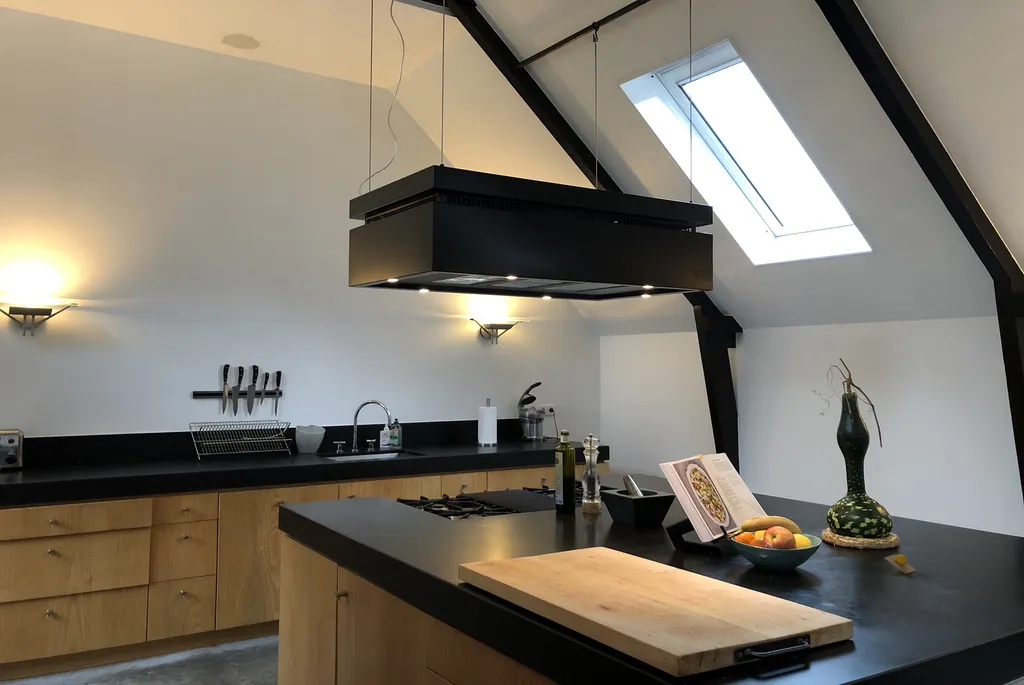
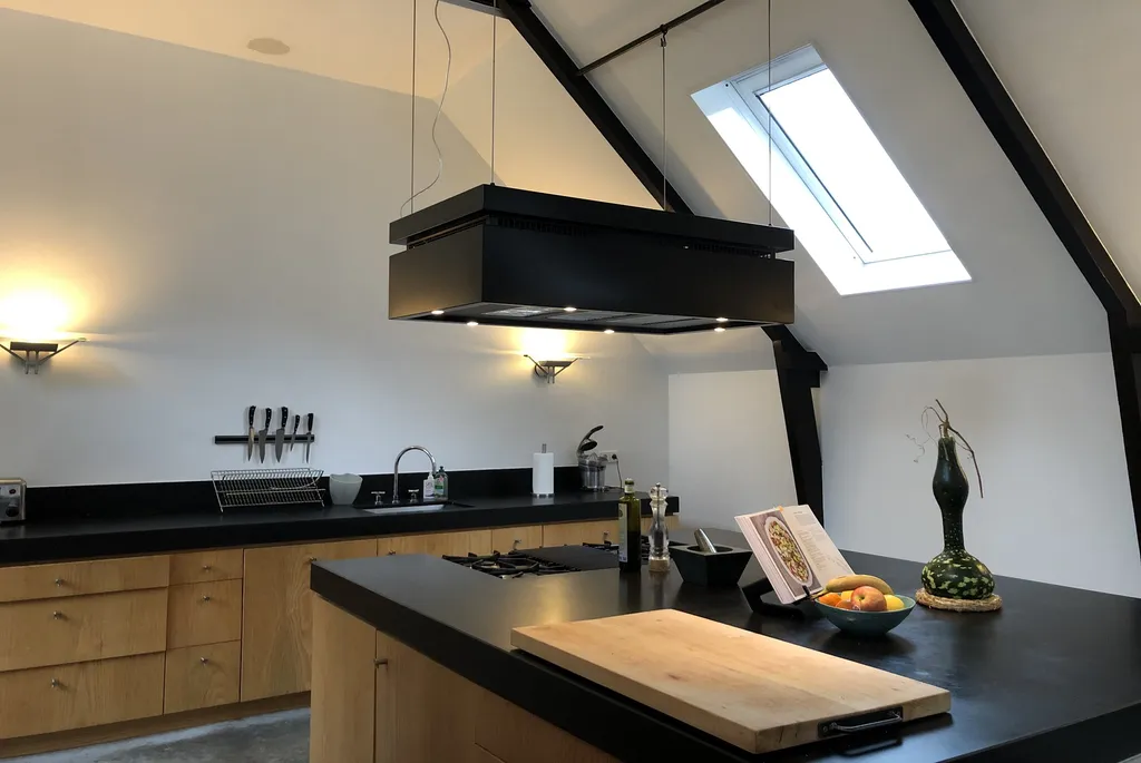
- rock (900, 561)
